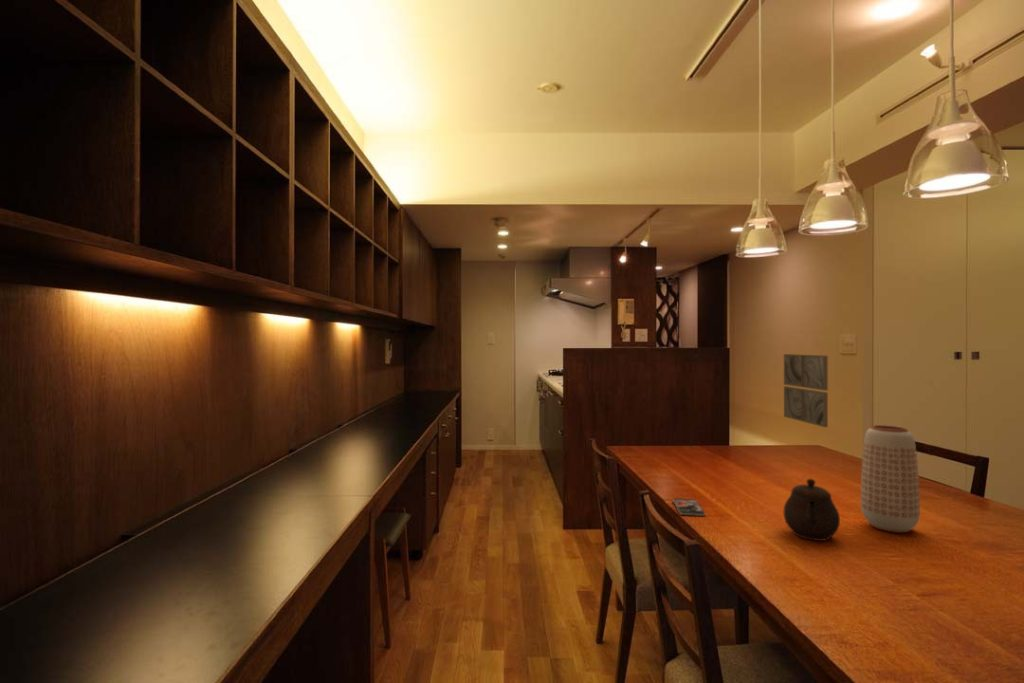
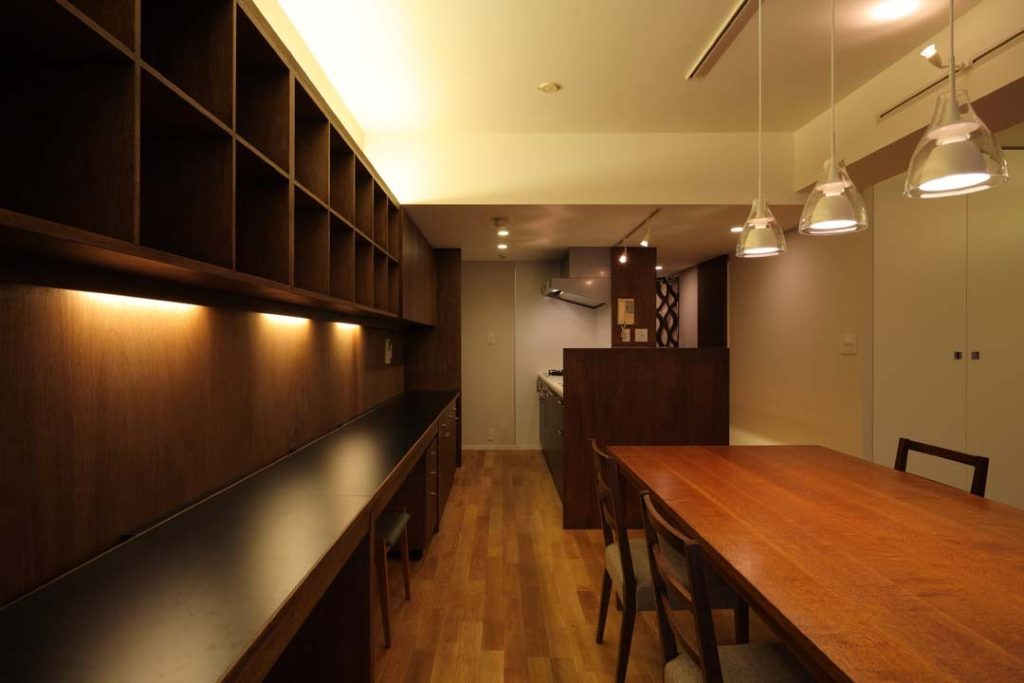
- smartphone (688, 506)
- wall art (804, 387)
- teapot (811, 505)
- planter (889, 477)
